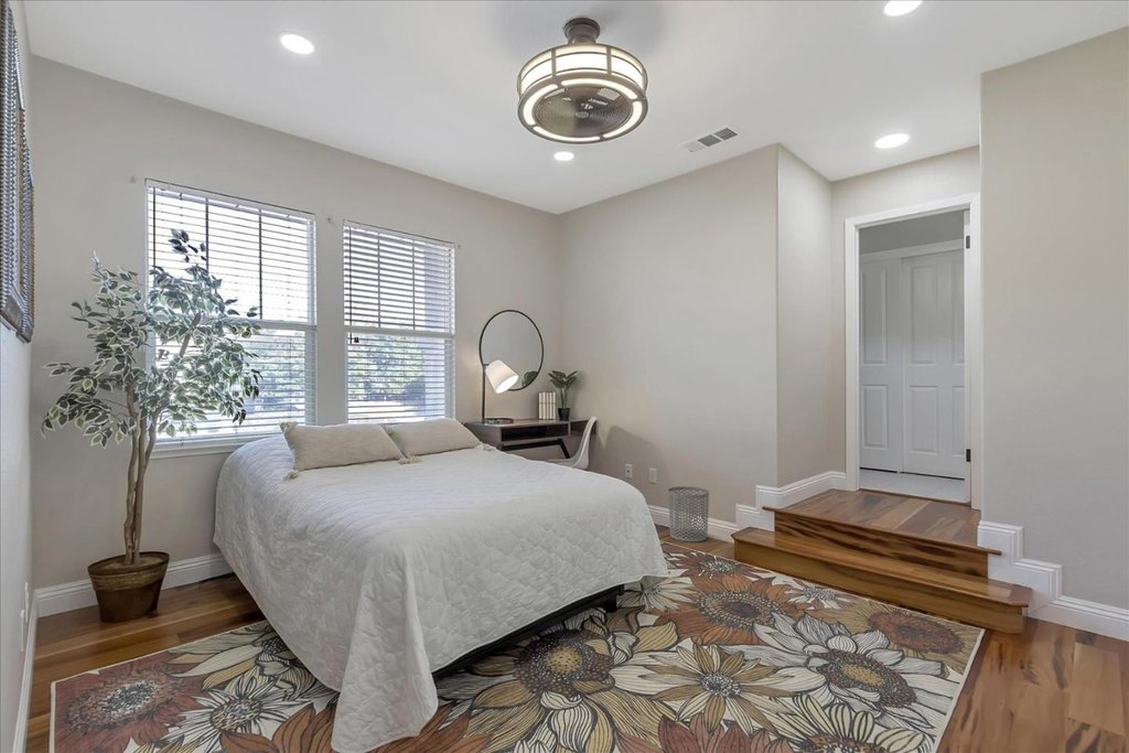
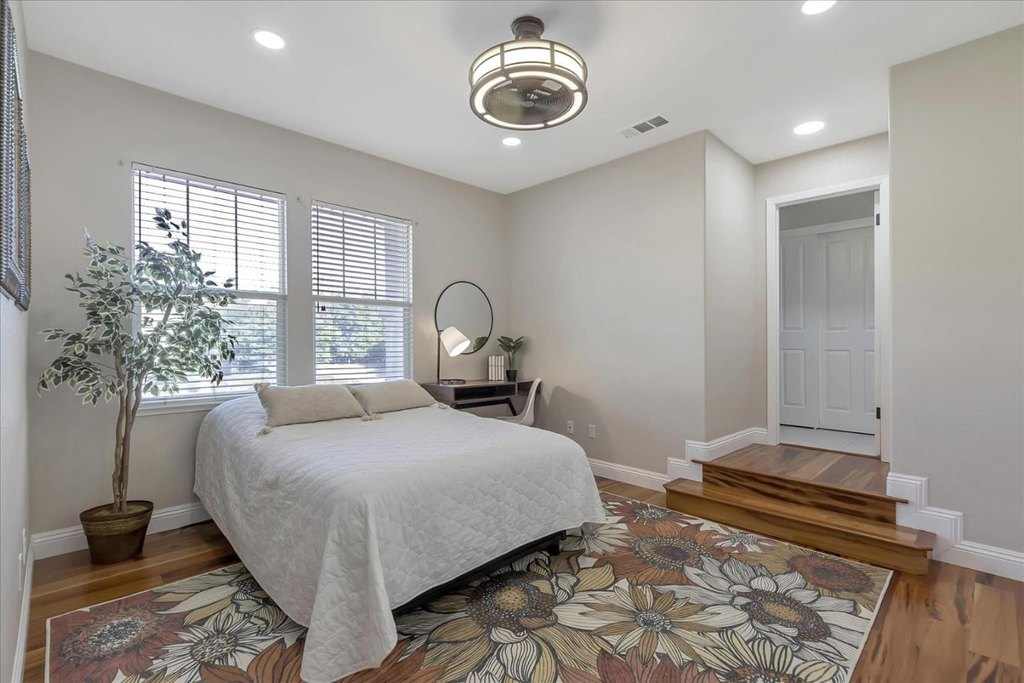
- waste bin (688, 514)
